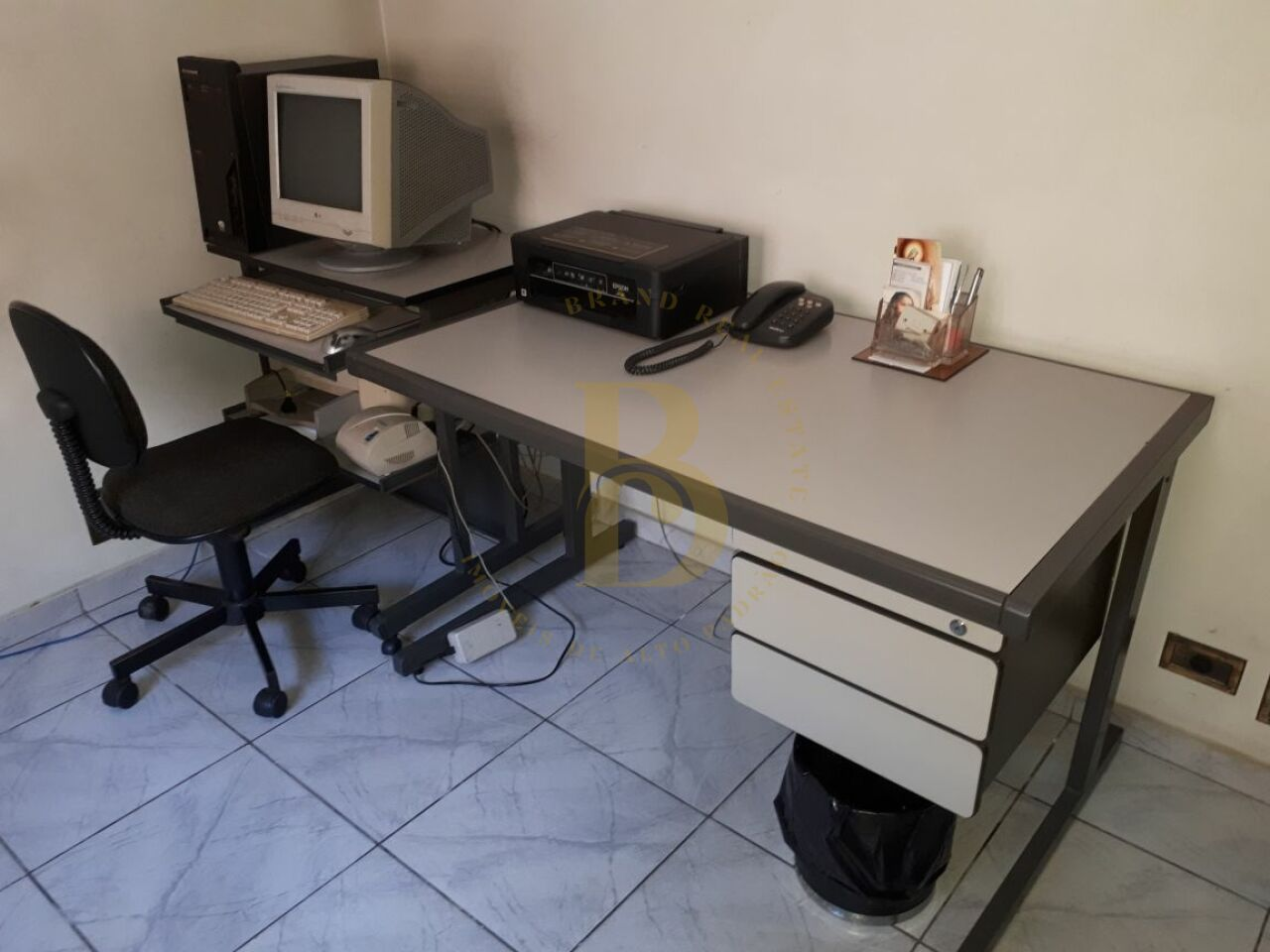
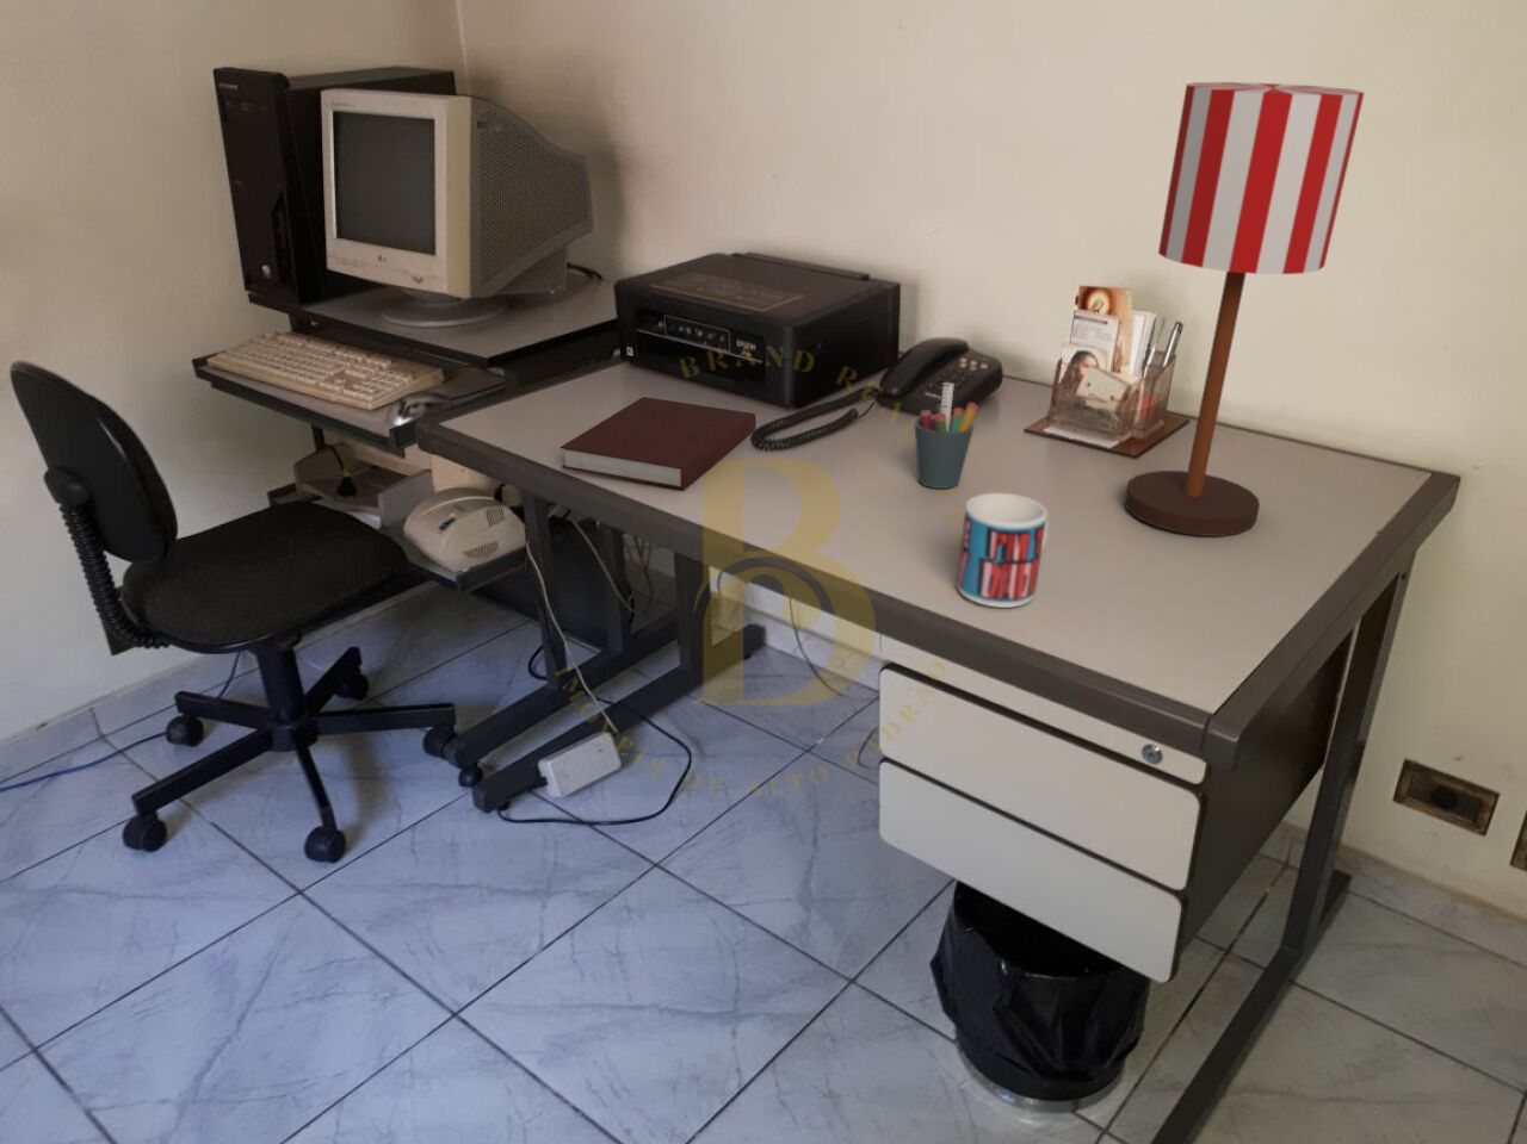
+ mug (1004, 543)
+ notebook (663, 439)
+ table lamp (1228, 316)
+ pen holder (944, 437)
